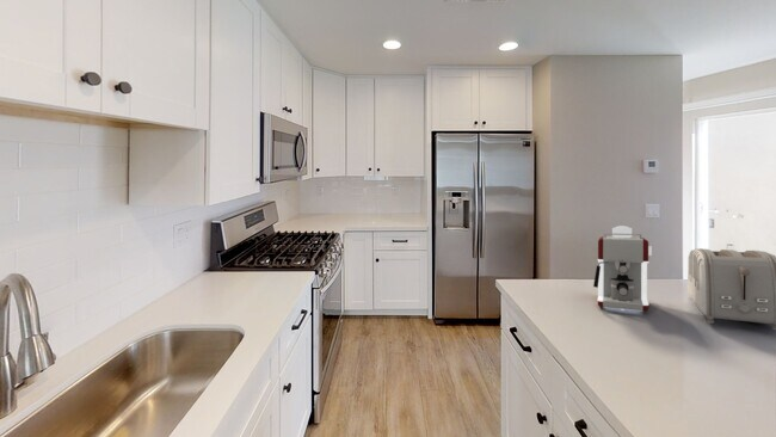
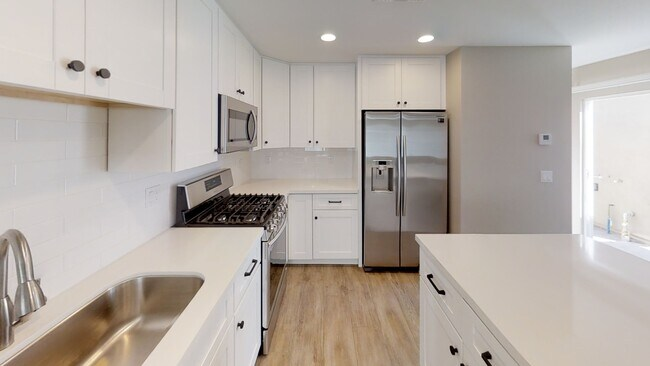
- coffee maker (622, 266)
- toaster (731, 282)
